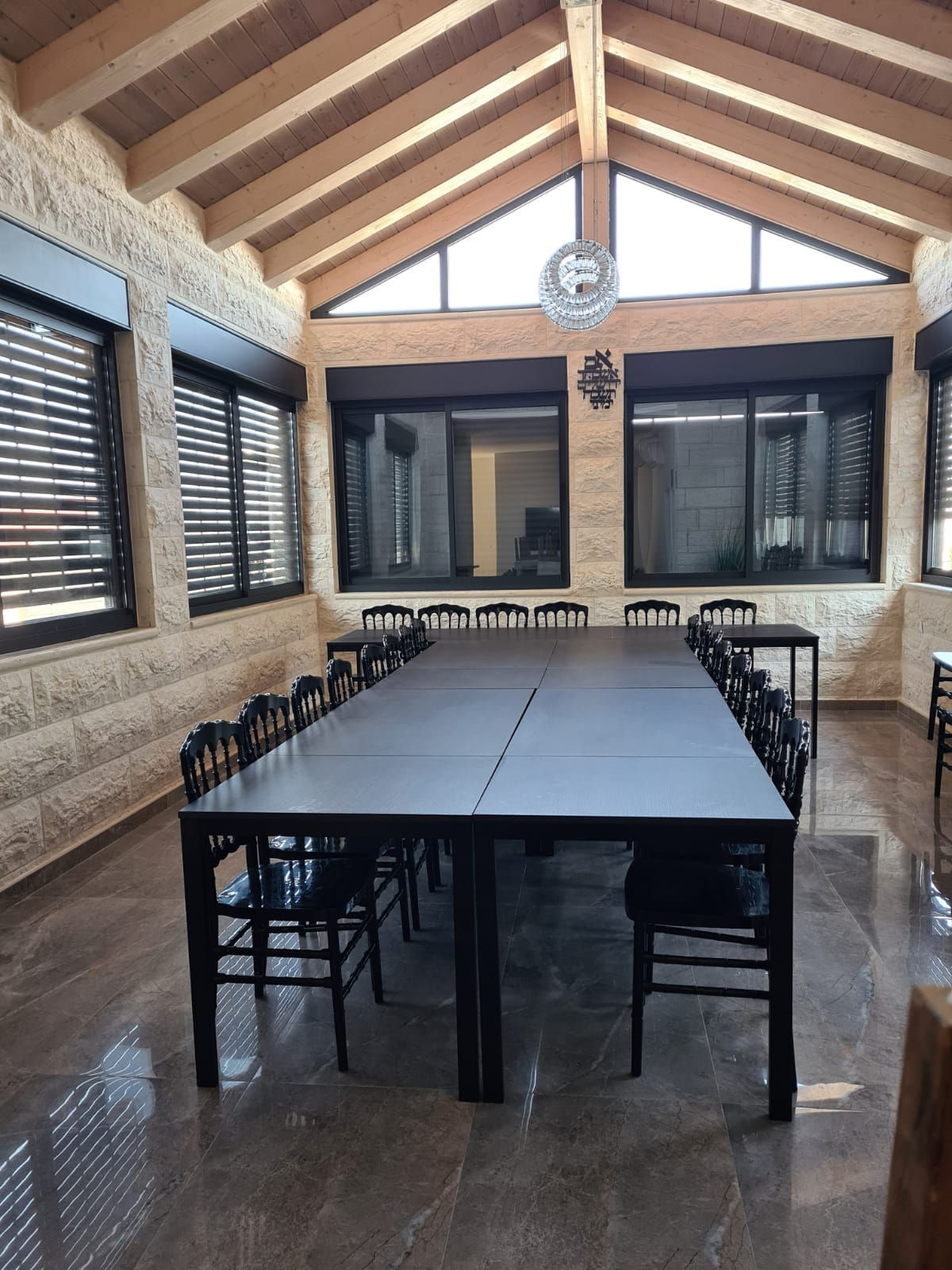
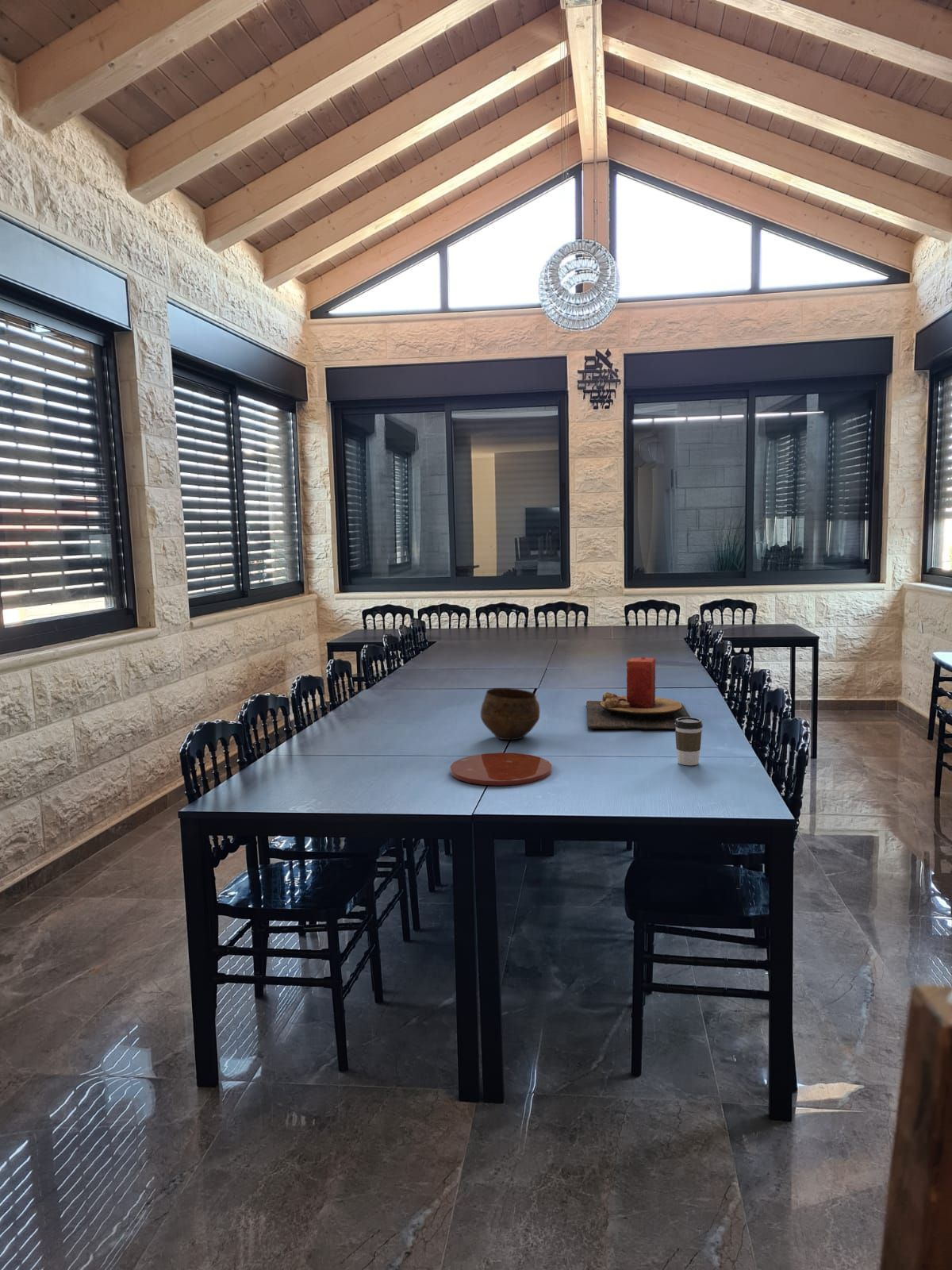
+ plate (501, 768)
+ coffee cup (688, 741)
+ bowl (509, 714)
+ candle (637, 687)
